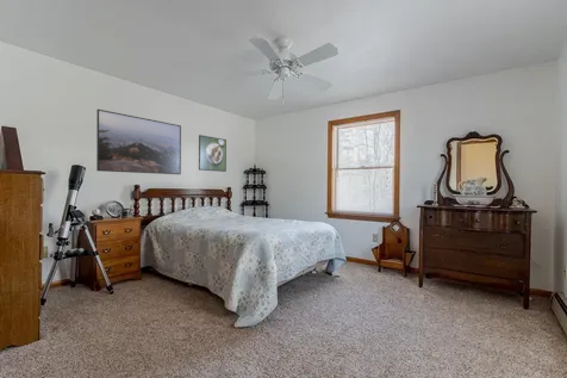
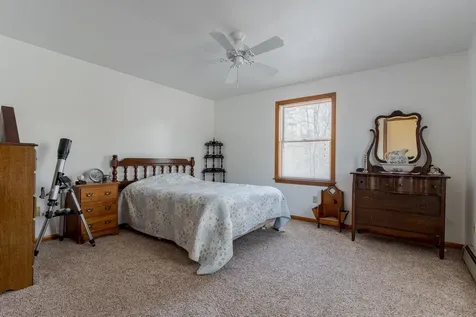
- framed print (143, 145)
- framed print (212, 154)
